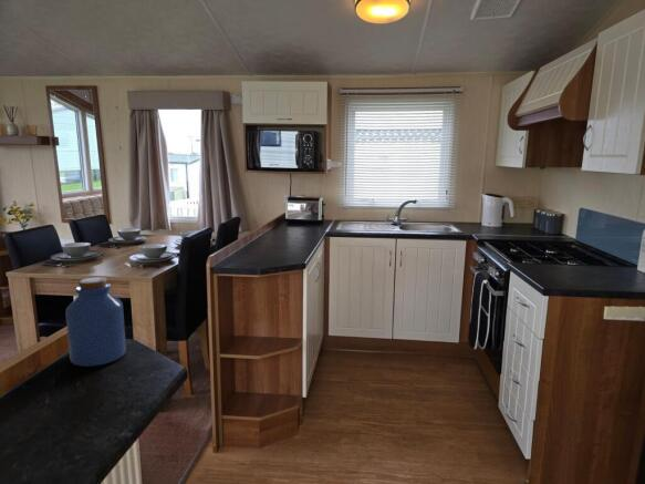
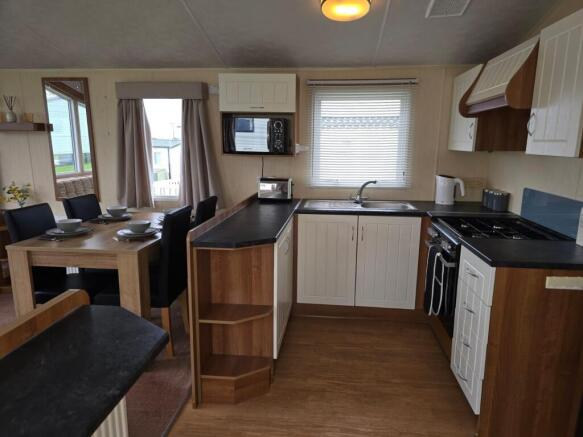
- jar (95, 318)
